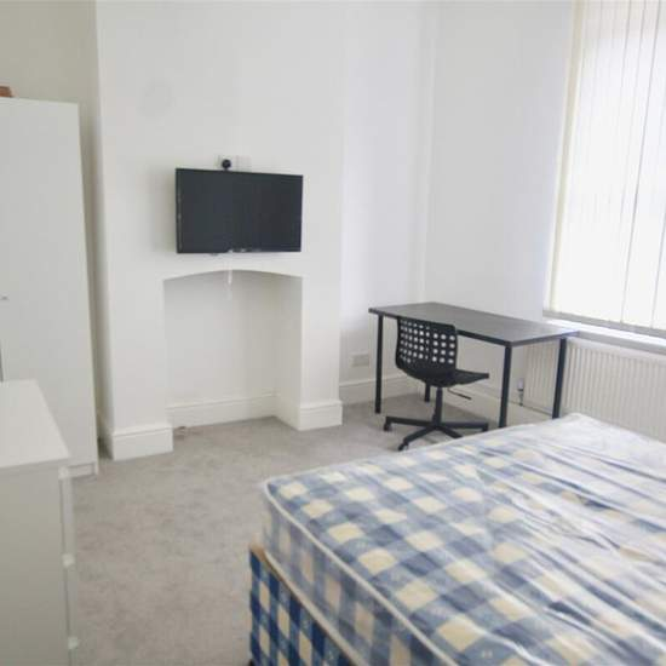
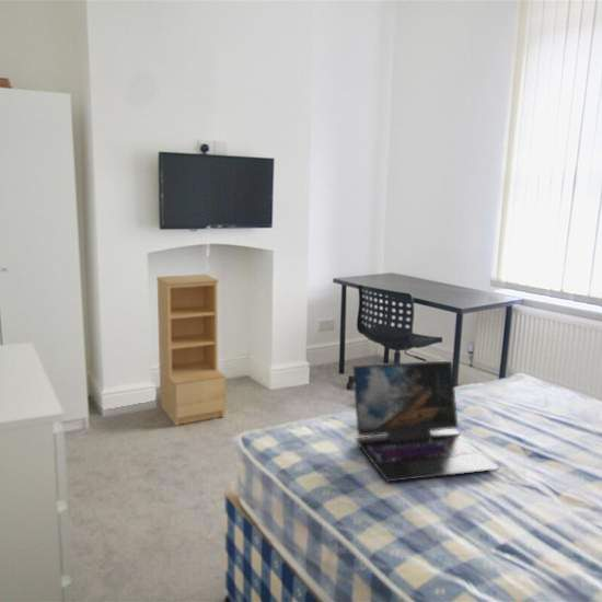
+ bookshelf (190, 347)
+ laptop (421, 416)
